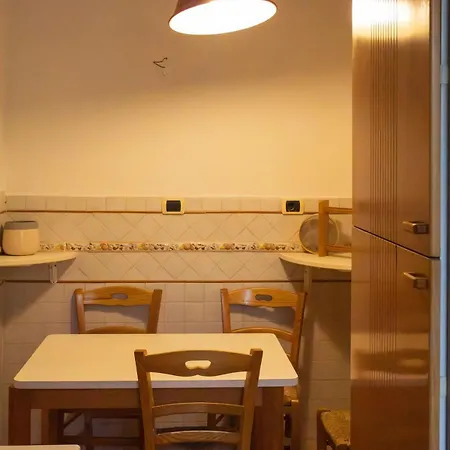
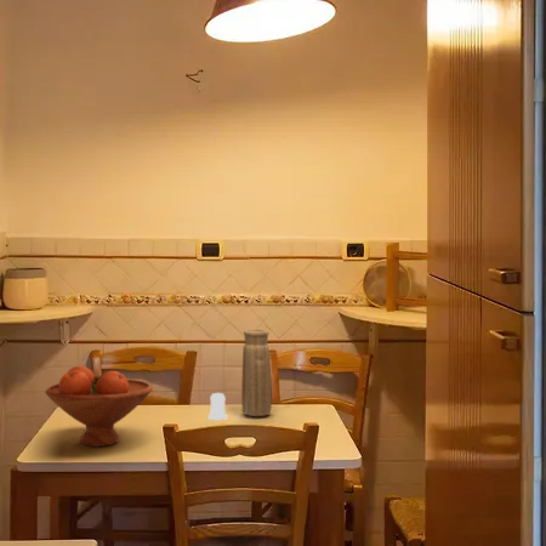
+ vase (256, 371)
+ salt shaker (217, 405)
+ fruit bowl (99, 404)
